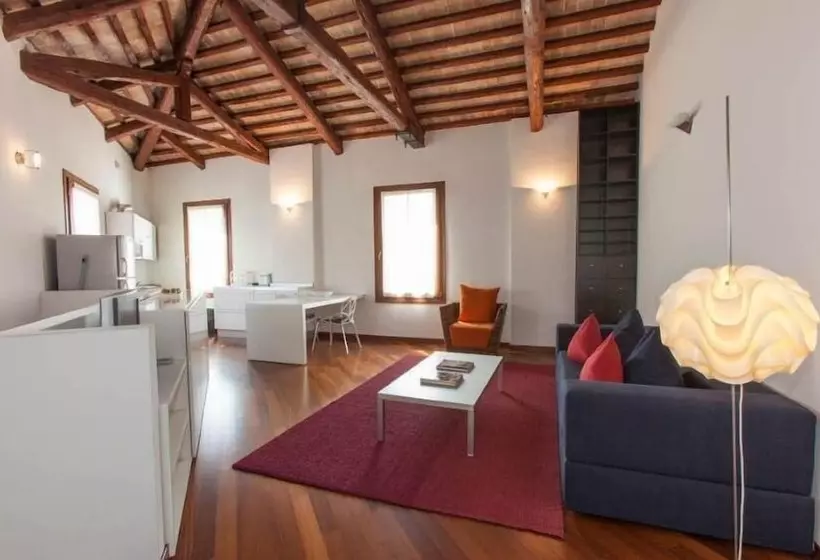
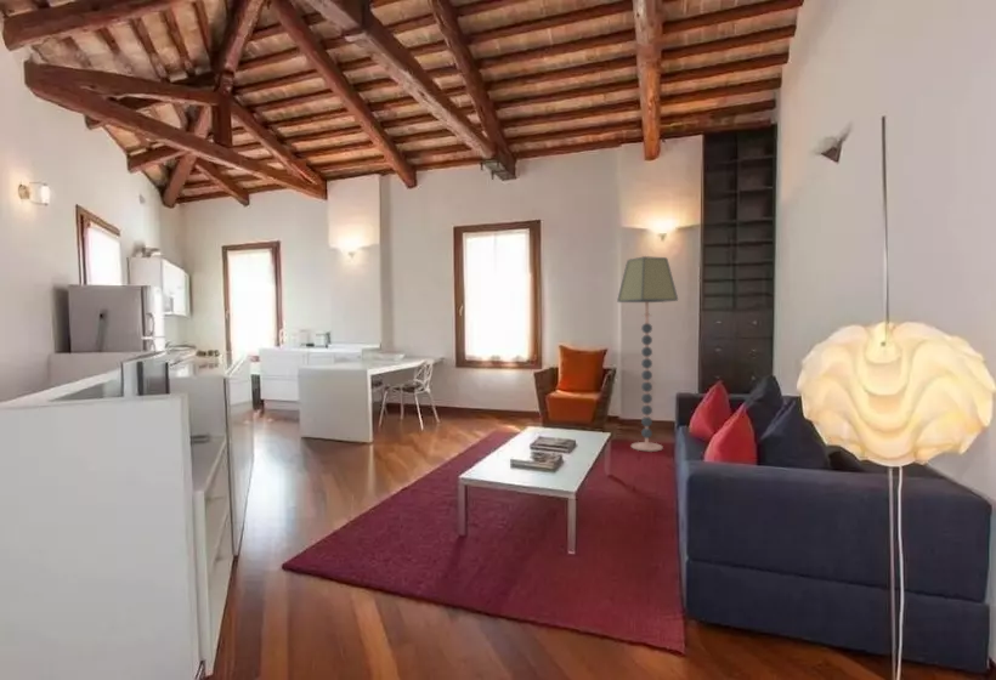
+ floor lamp (646, 352)
